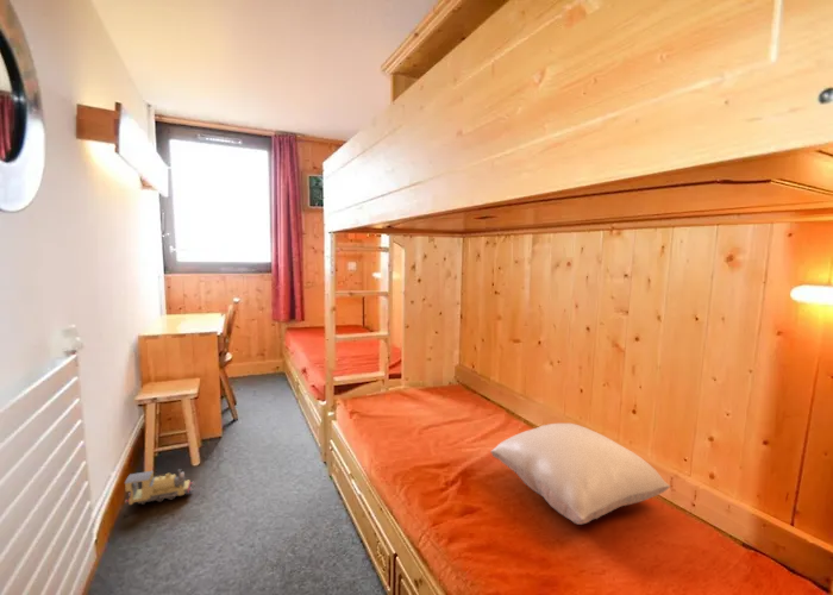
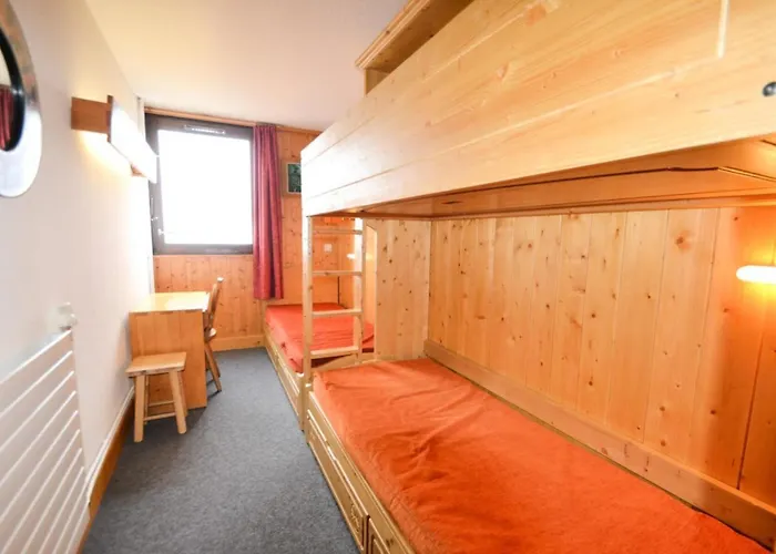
- toy train (159, 484)
- pillow (575, 464)
